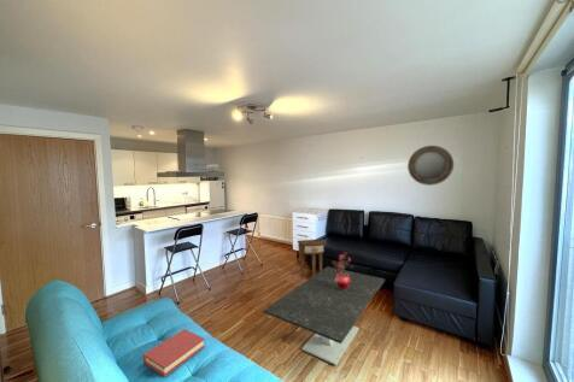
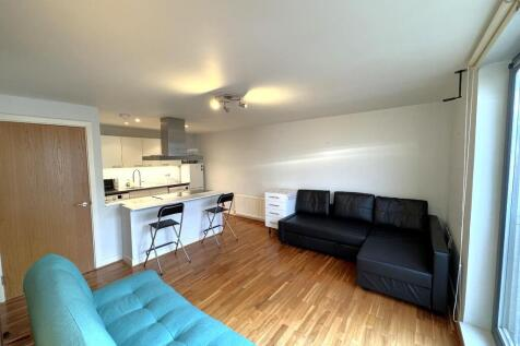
- potted plant (342, 270)
- coffee table (332, 316)
- home mirror (429, 165)
- side table (312, 258)
- hardback book (175, 349)
